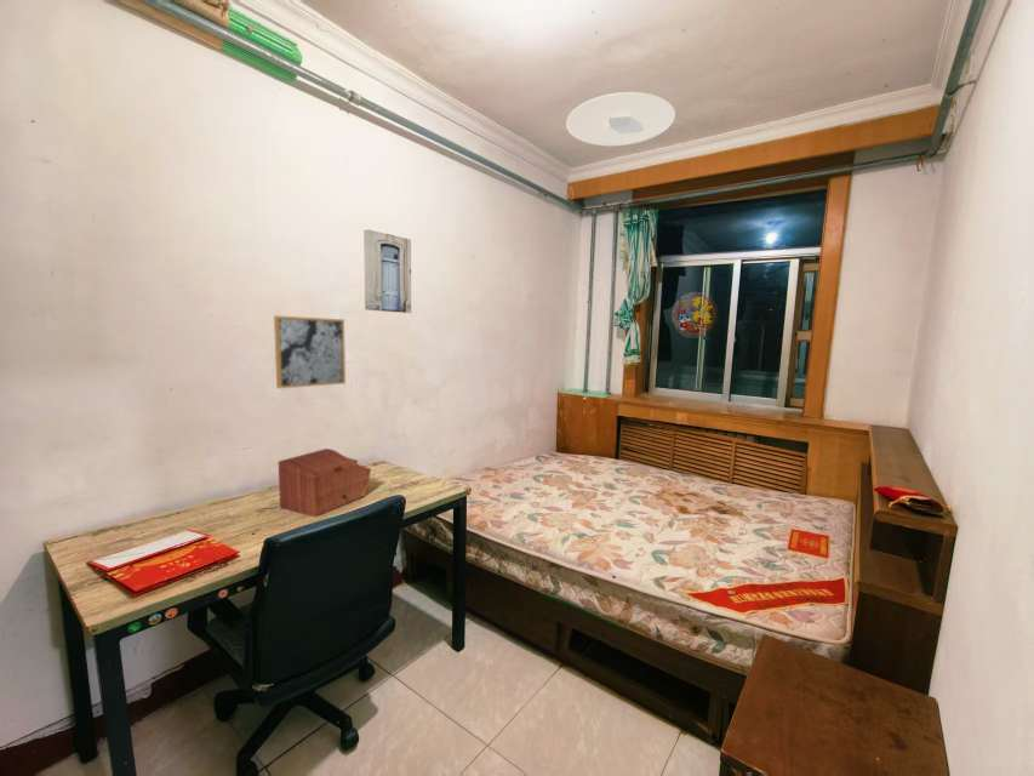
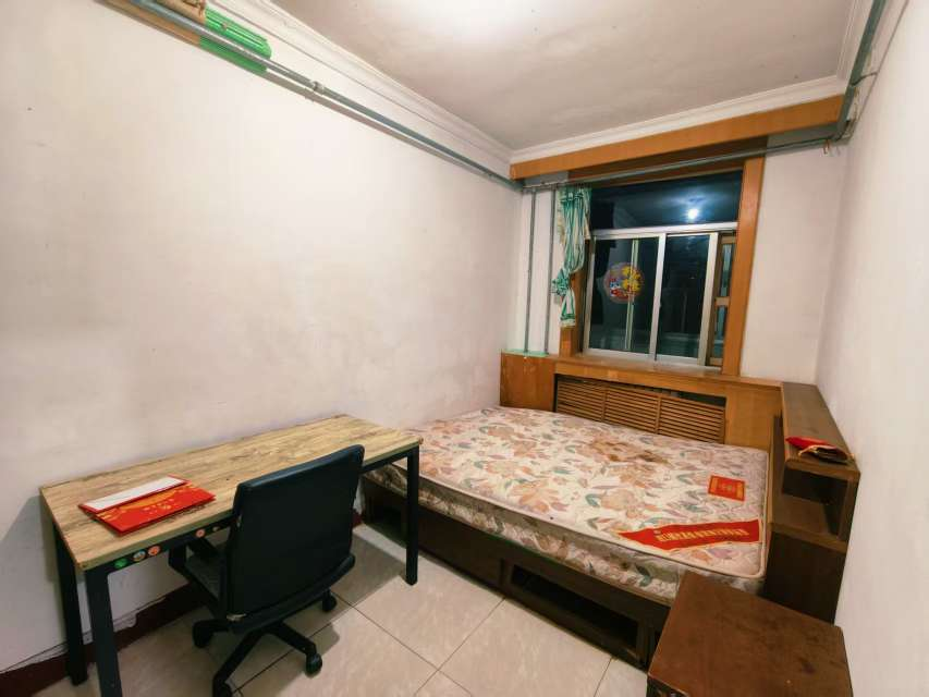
- sewing box (327, 477)
- ceiling light (619, 116)
- wall art (312, 352)
- wall art (388, 273)
